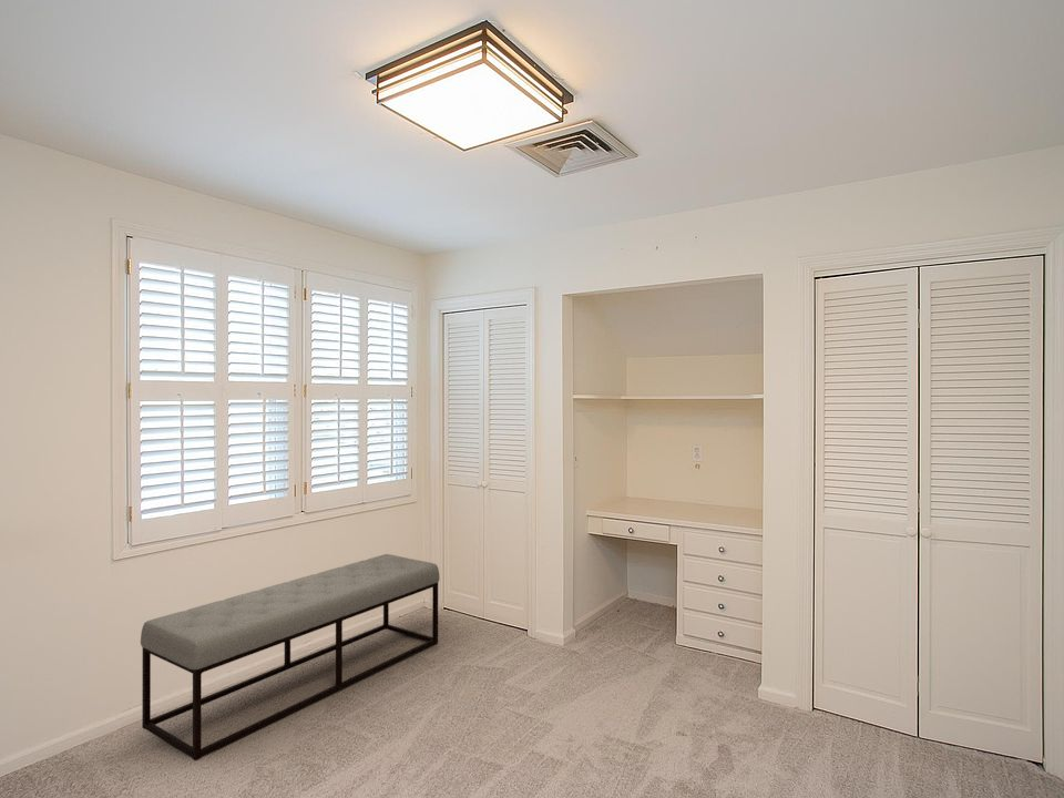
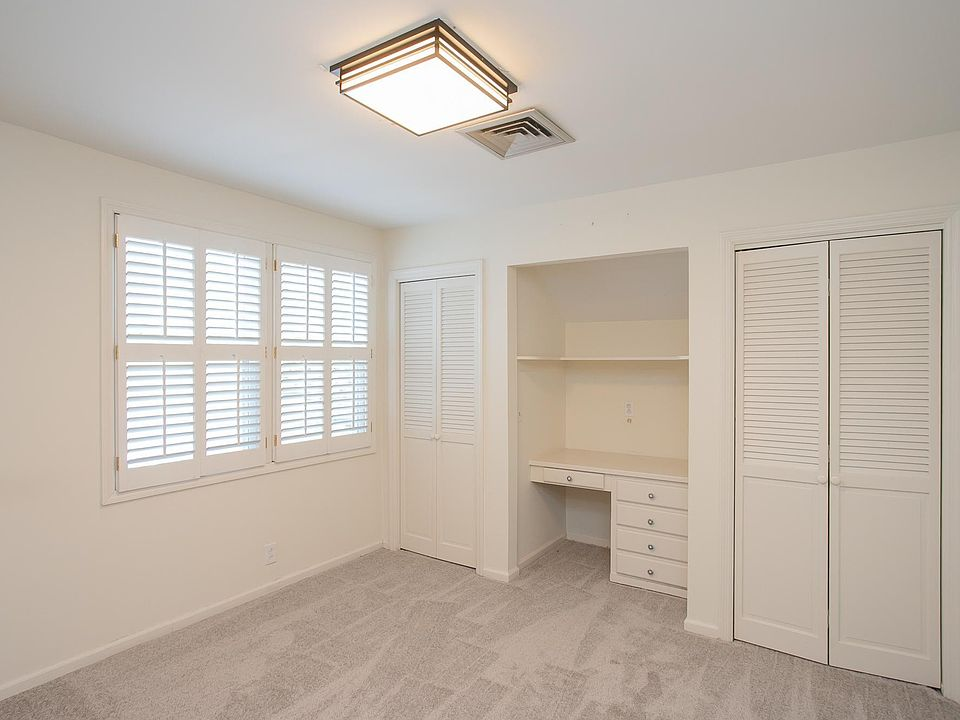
- bench (310, 632)
